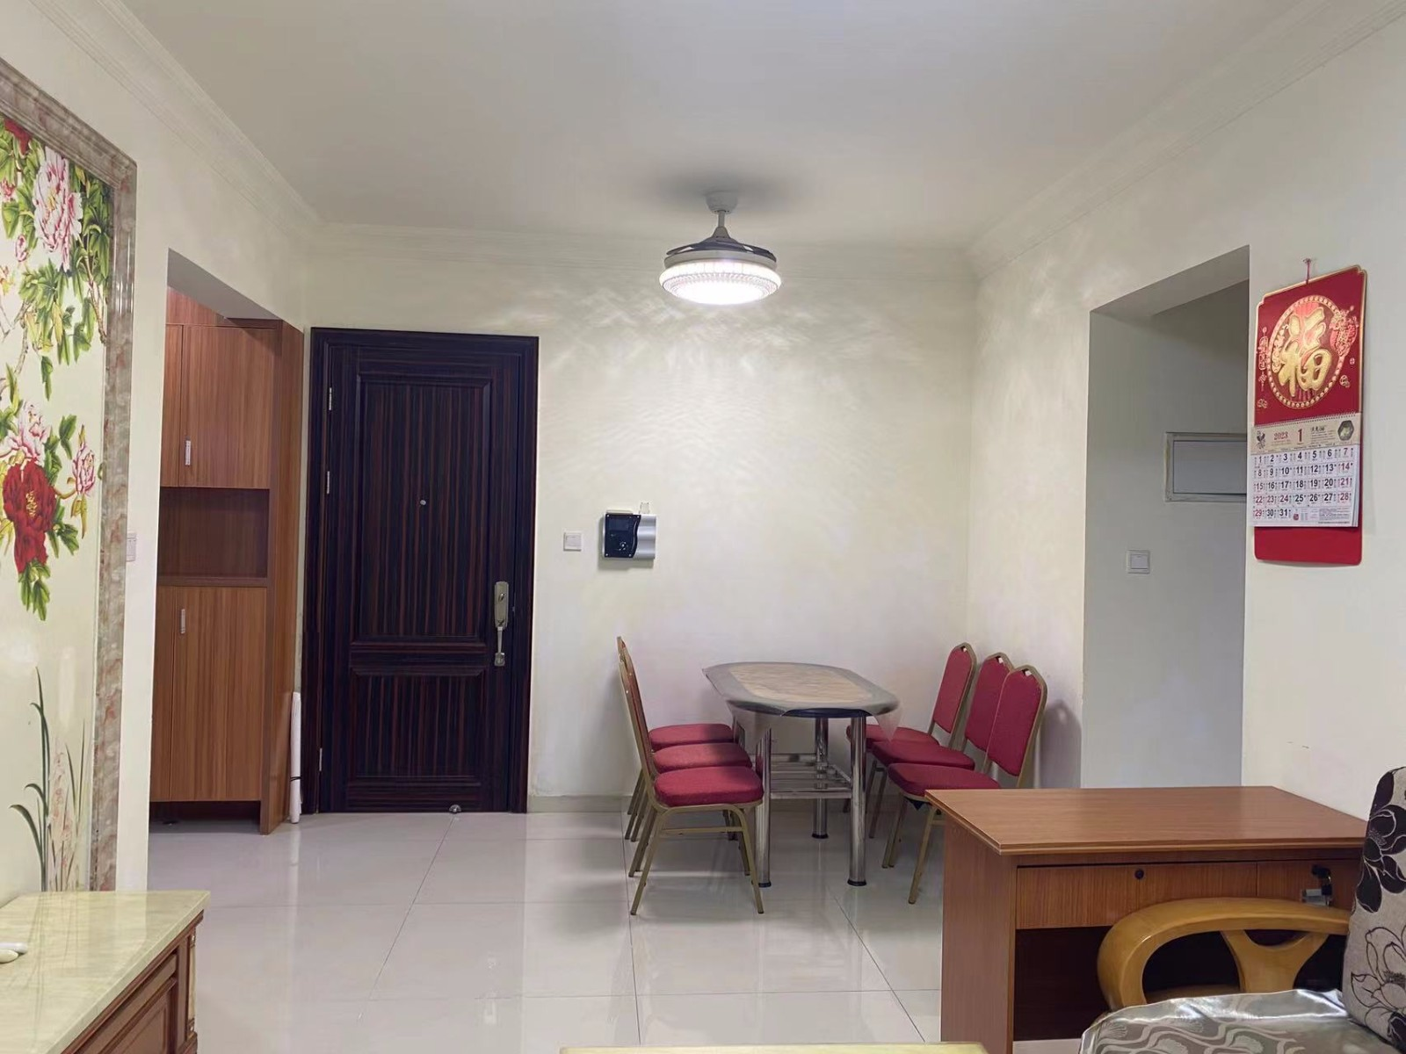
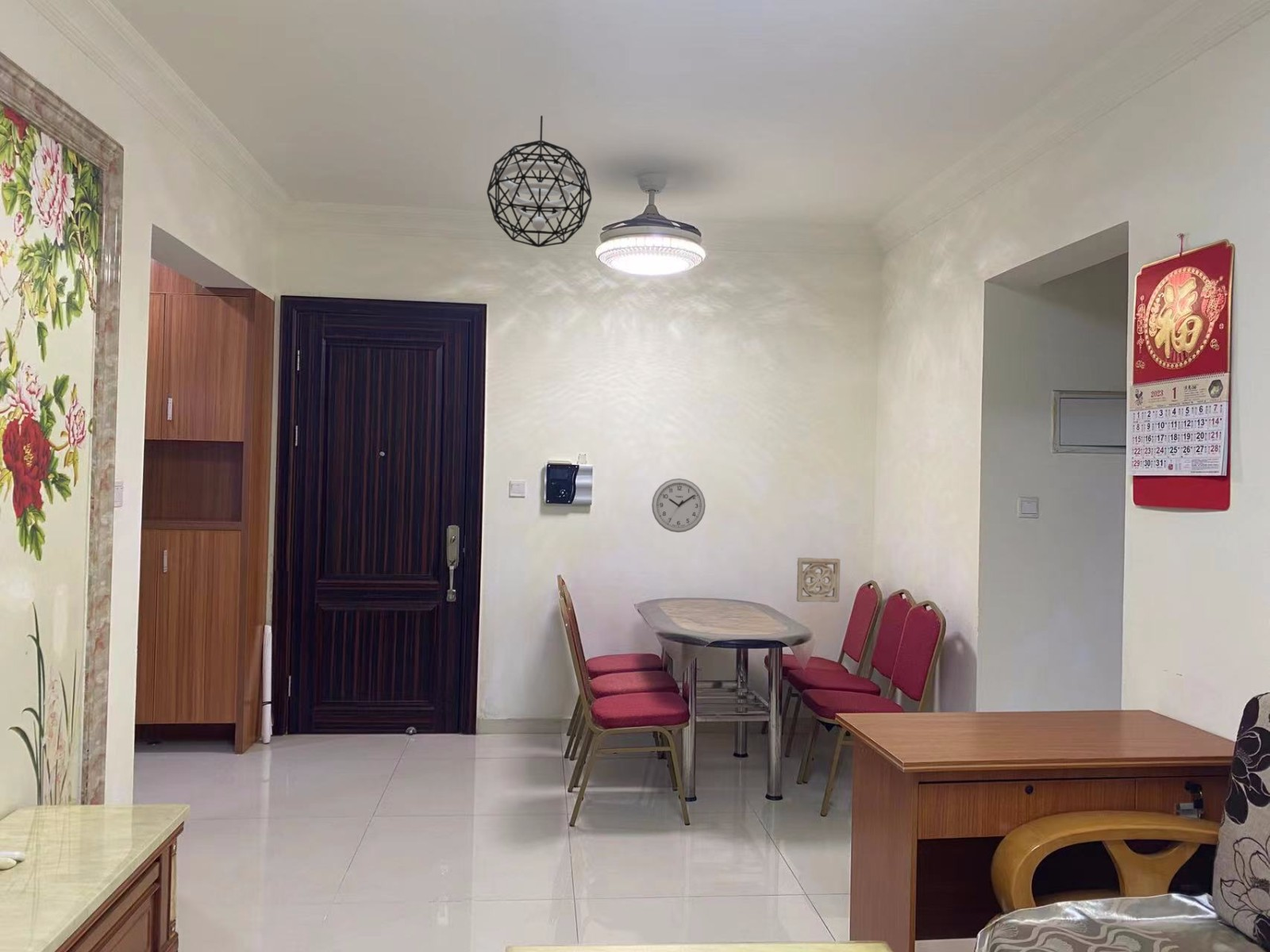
+ wall ornament (818, 580)
+ pendant light (540, 181)
+ wall clock (679, 505)
